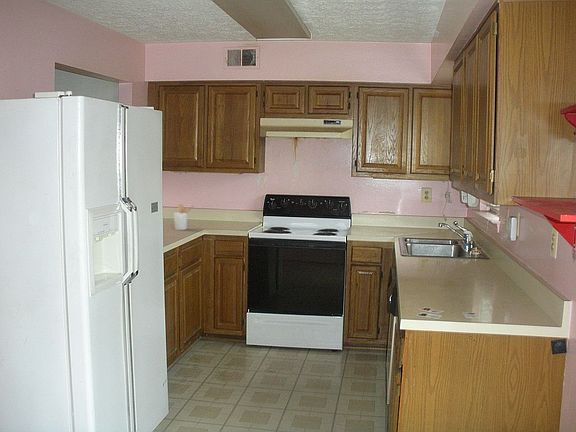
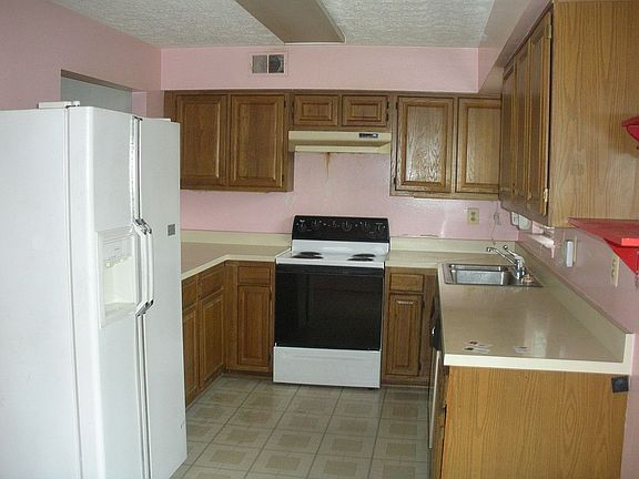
- utensil holder (184, 216)
